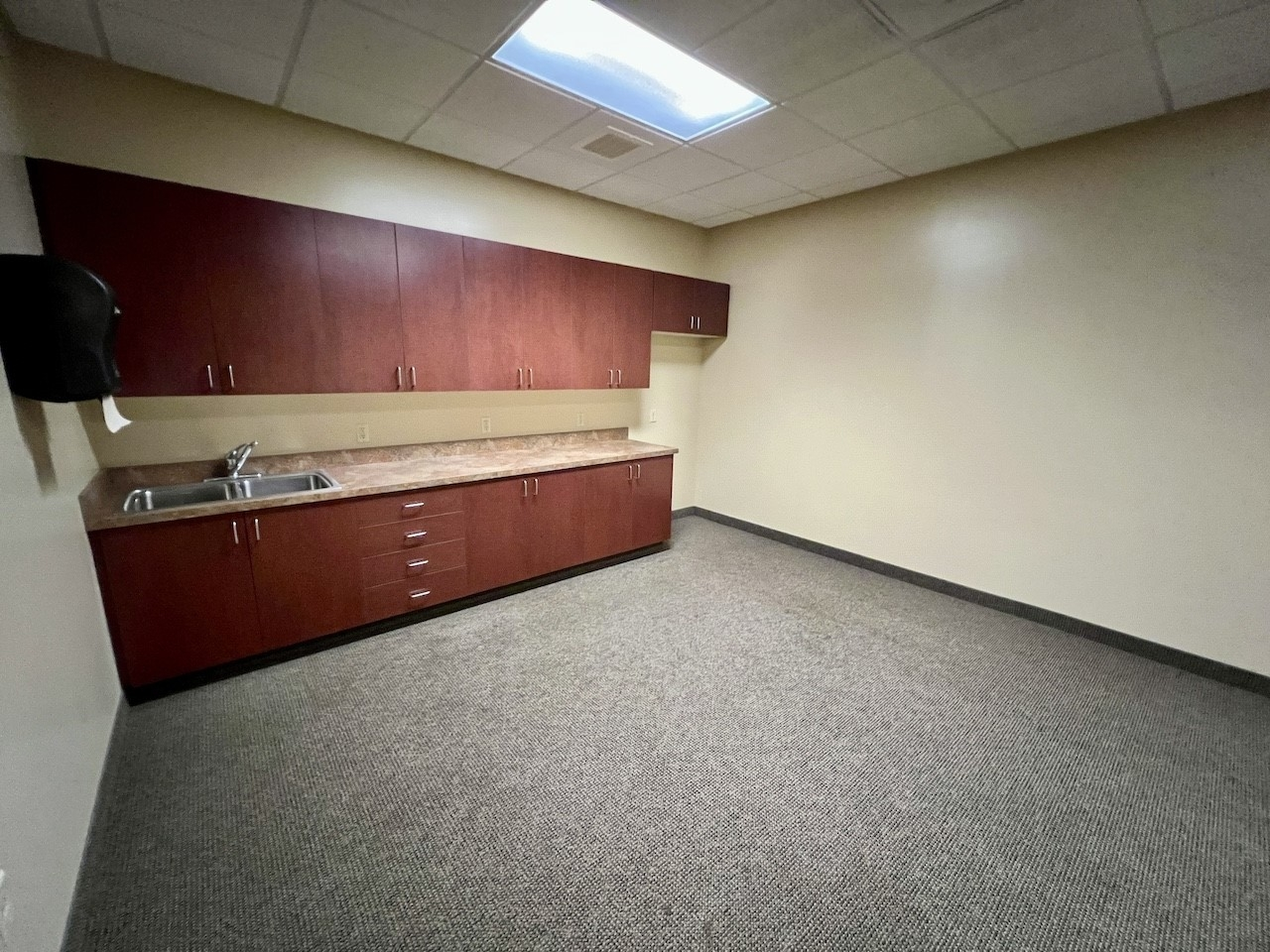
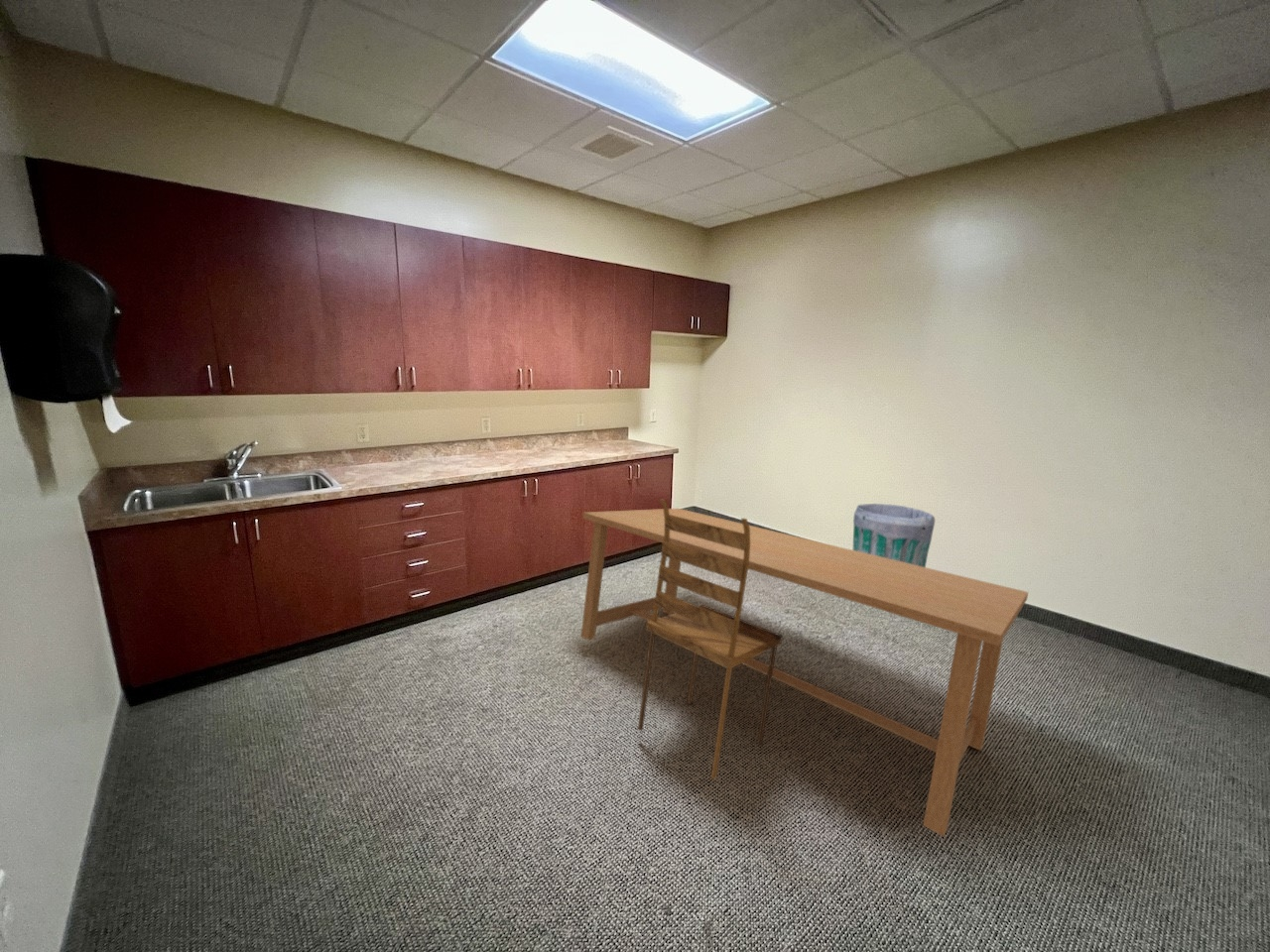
+ kitchen table (743, 595)
+ trash can (889, 549)
